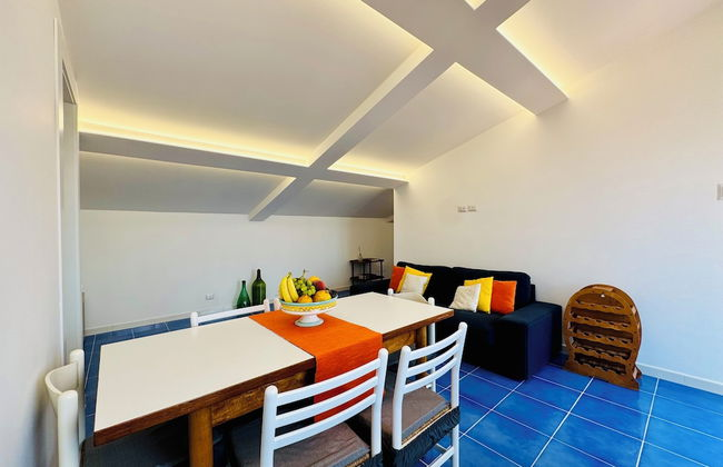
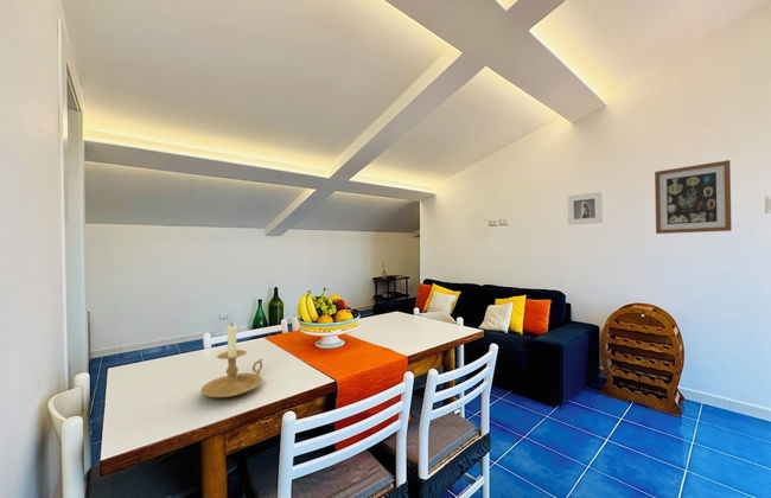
+ candle holder (231, 357)
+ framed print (584, 209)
+ wall art (690, 199)
